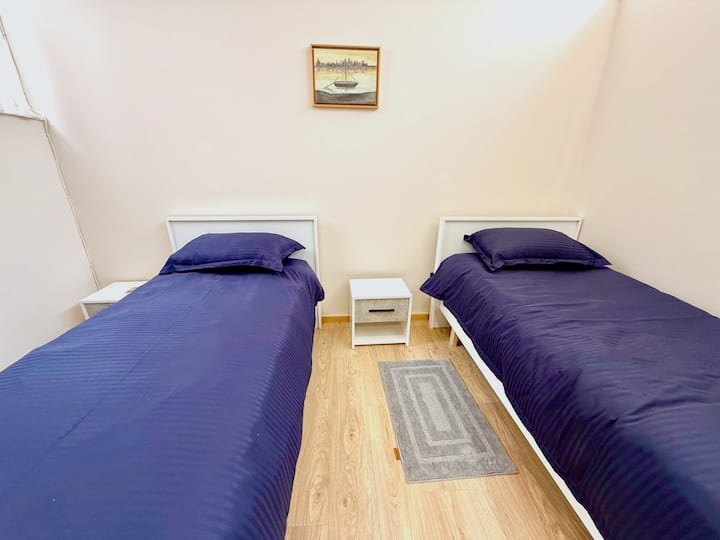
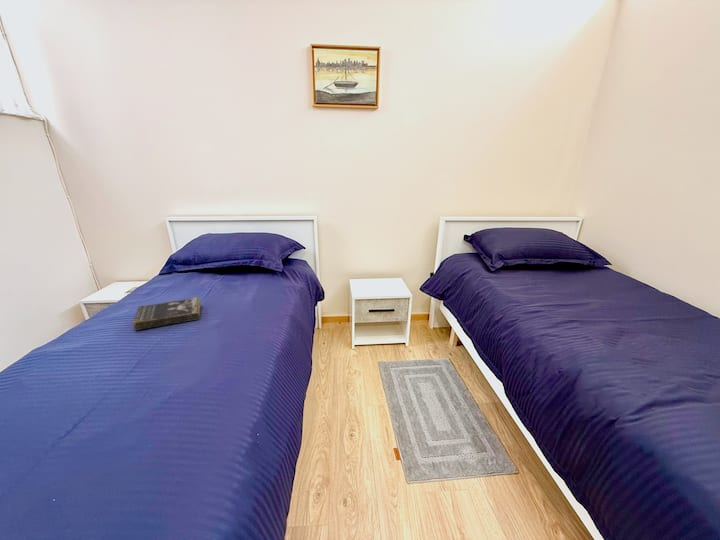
+ book (169, 312)
